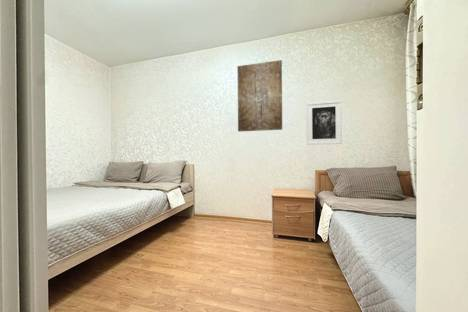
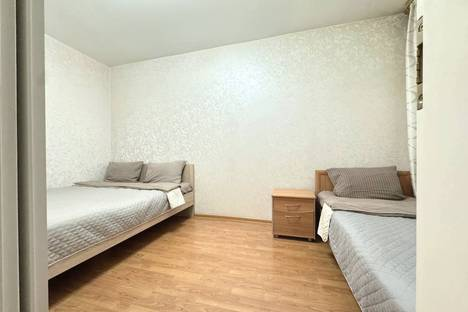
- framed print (323, 123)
- wall art (259, 97)
